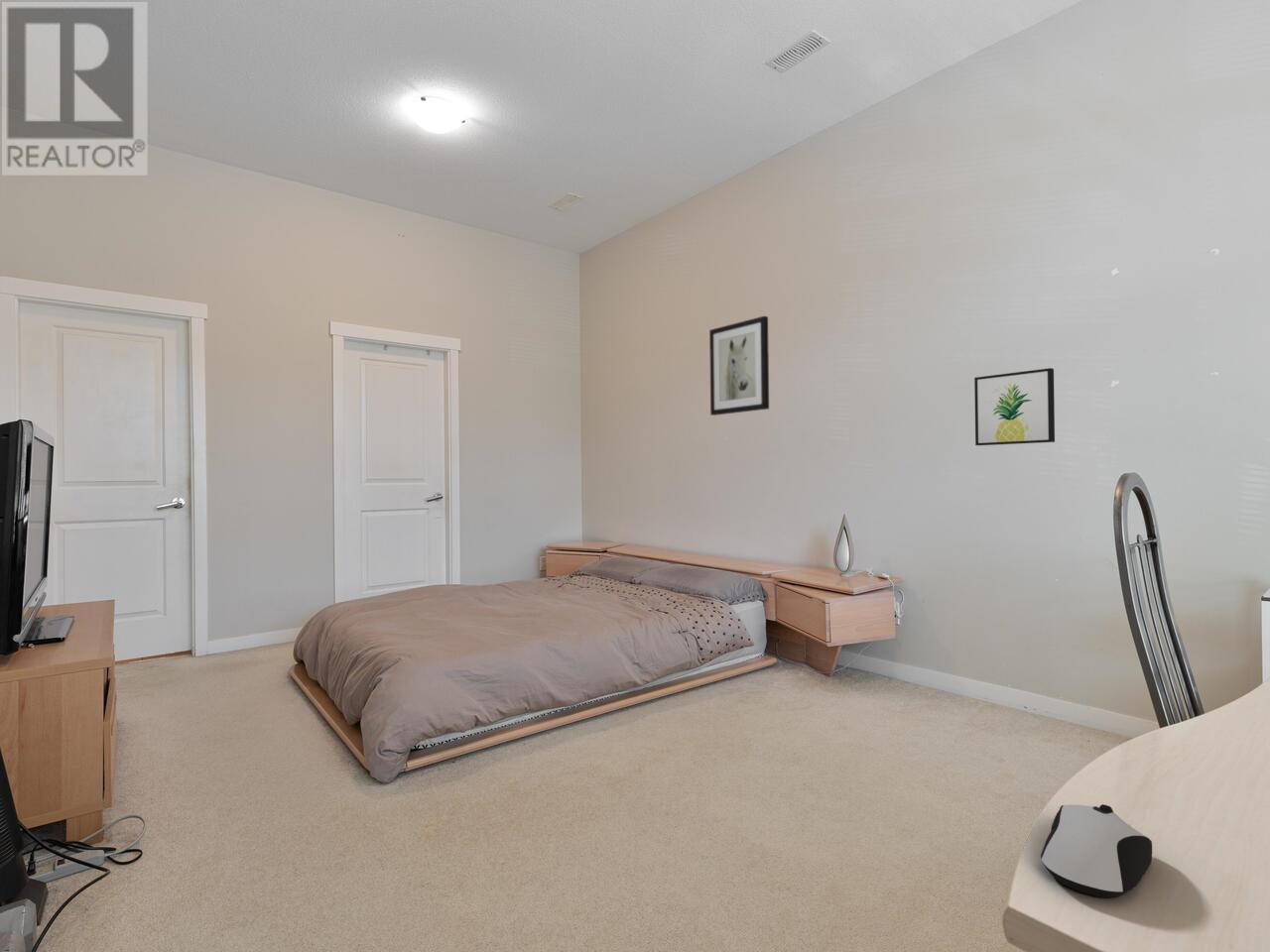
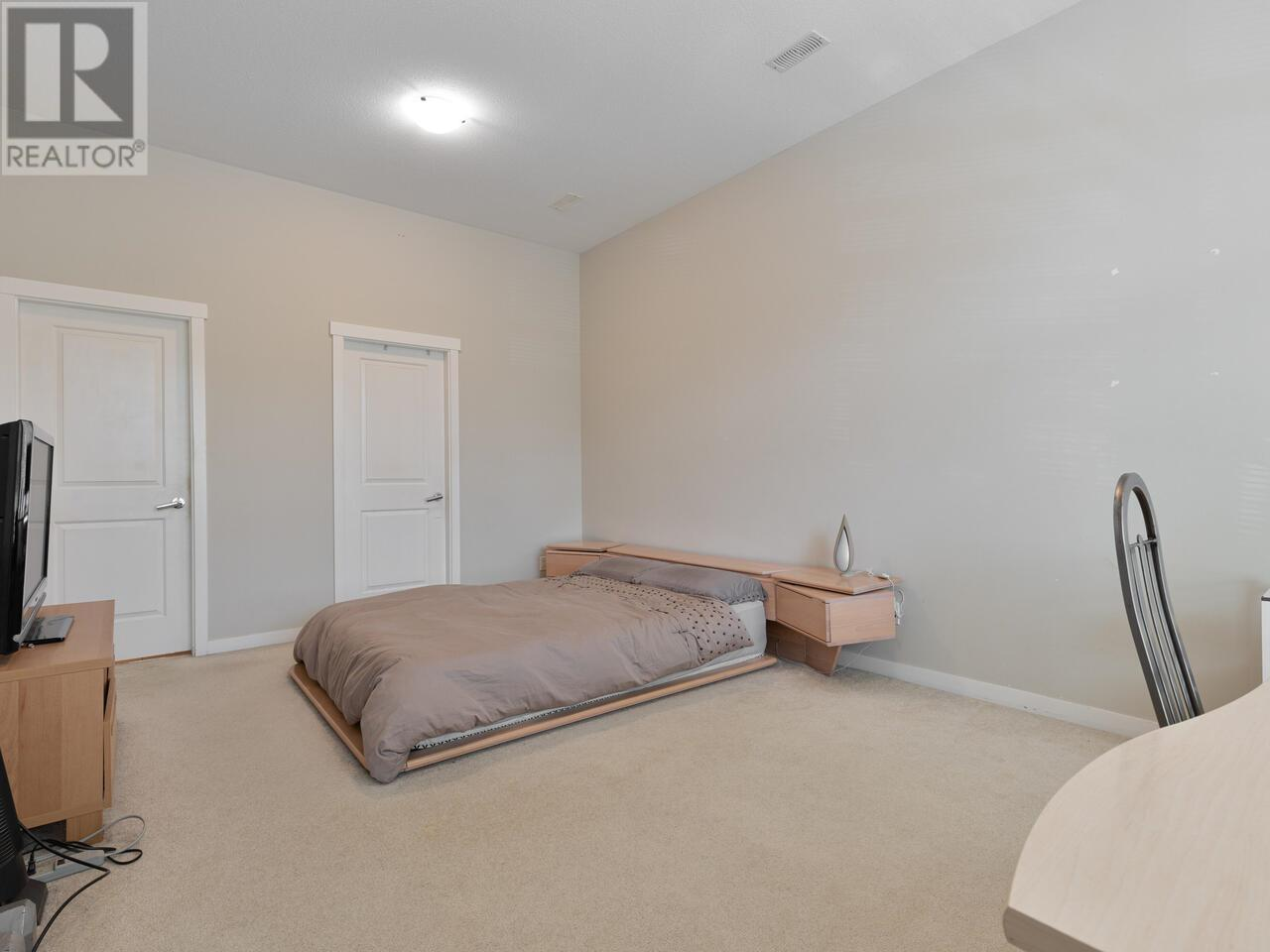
- computer mouse (1094, 838)
- wall art (738, 367)
- wall art (1013, 408)
